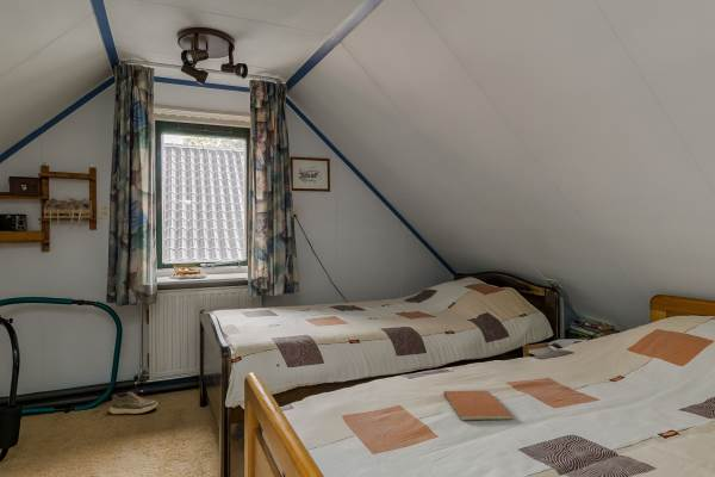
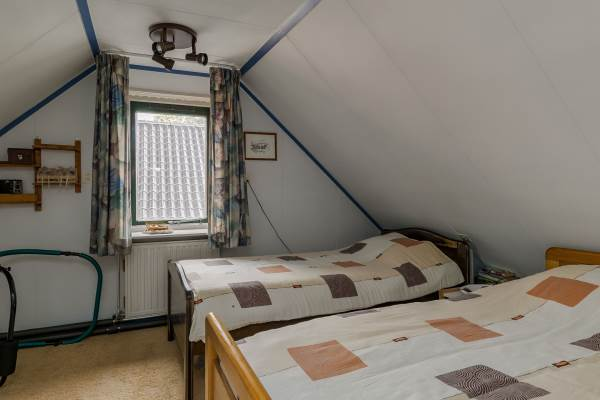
- book (475, 403)
- shoe (133, 401)
